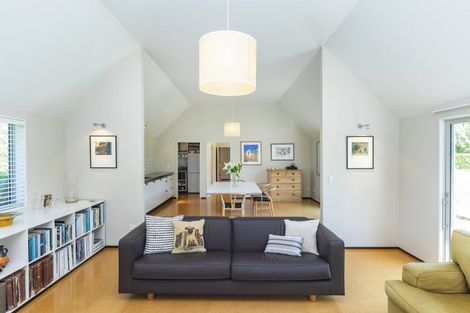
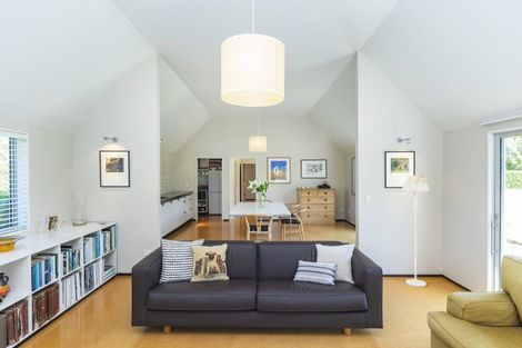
+ floor lamp (415, 229)
